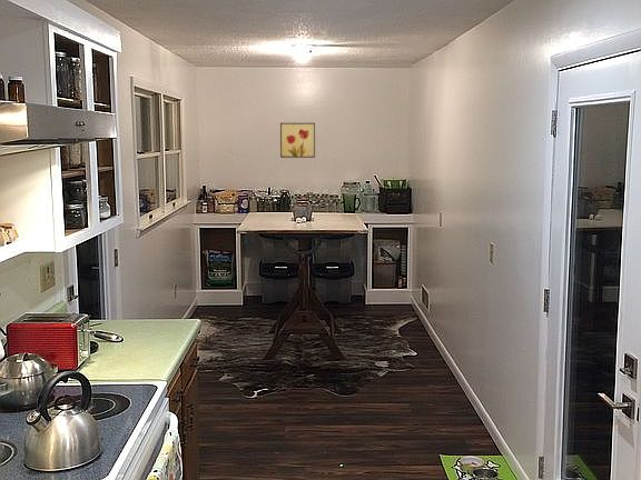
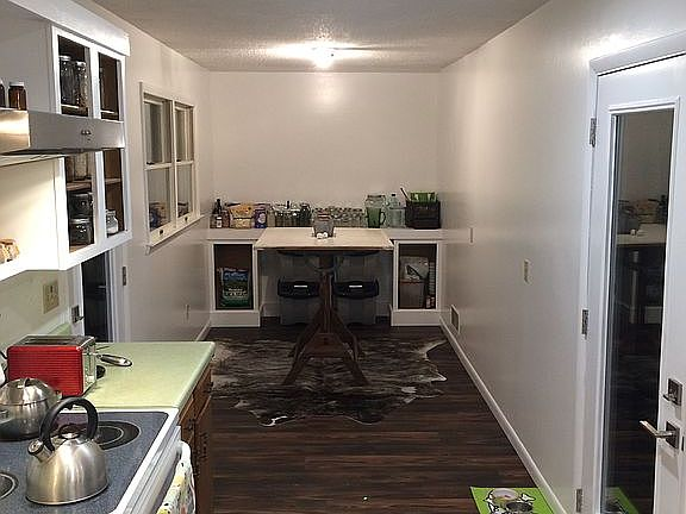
- wall art (297, 140)
